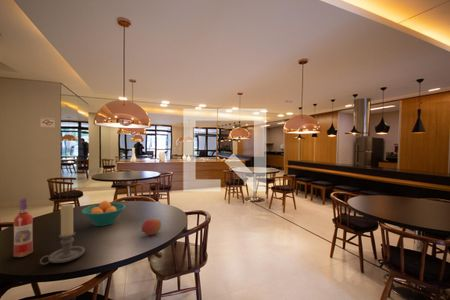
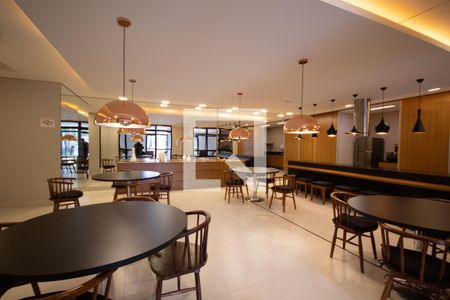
- fruit (151, 226)
- candle holder (63, 231)
- fruit bowl (104, 212)
- wine bottle (23, 226)
